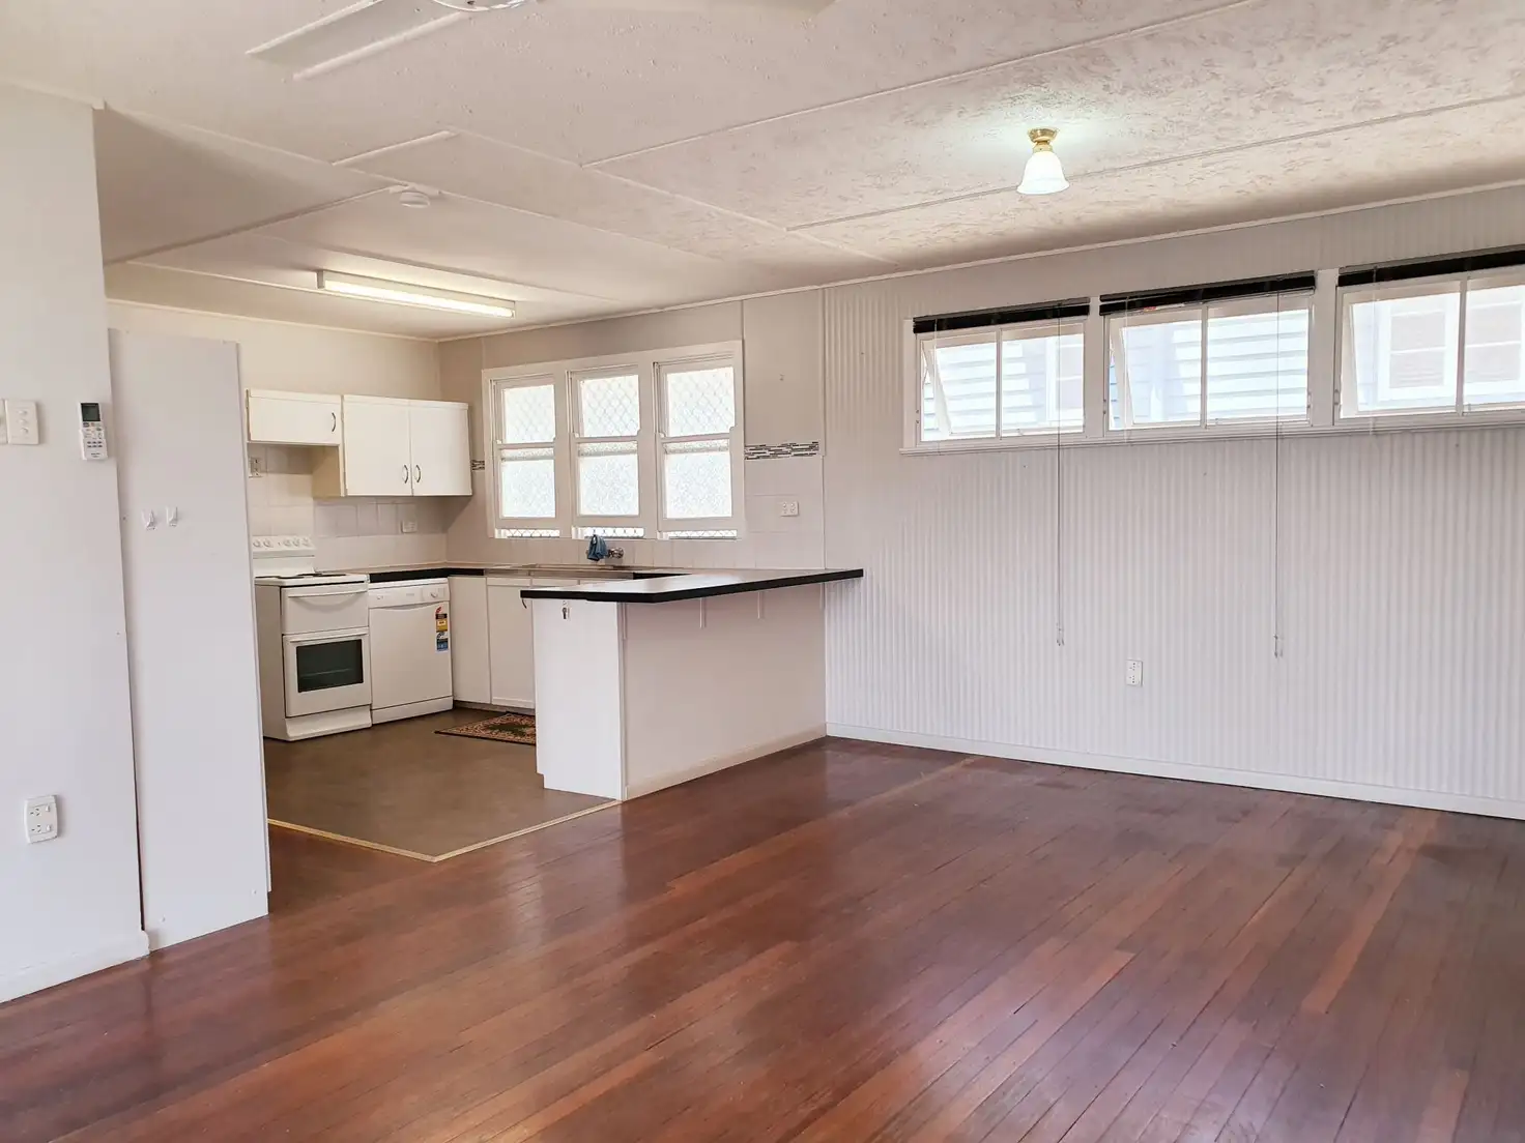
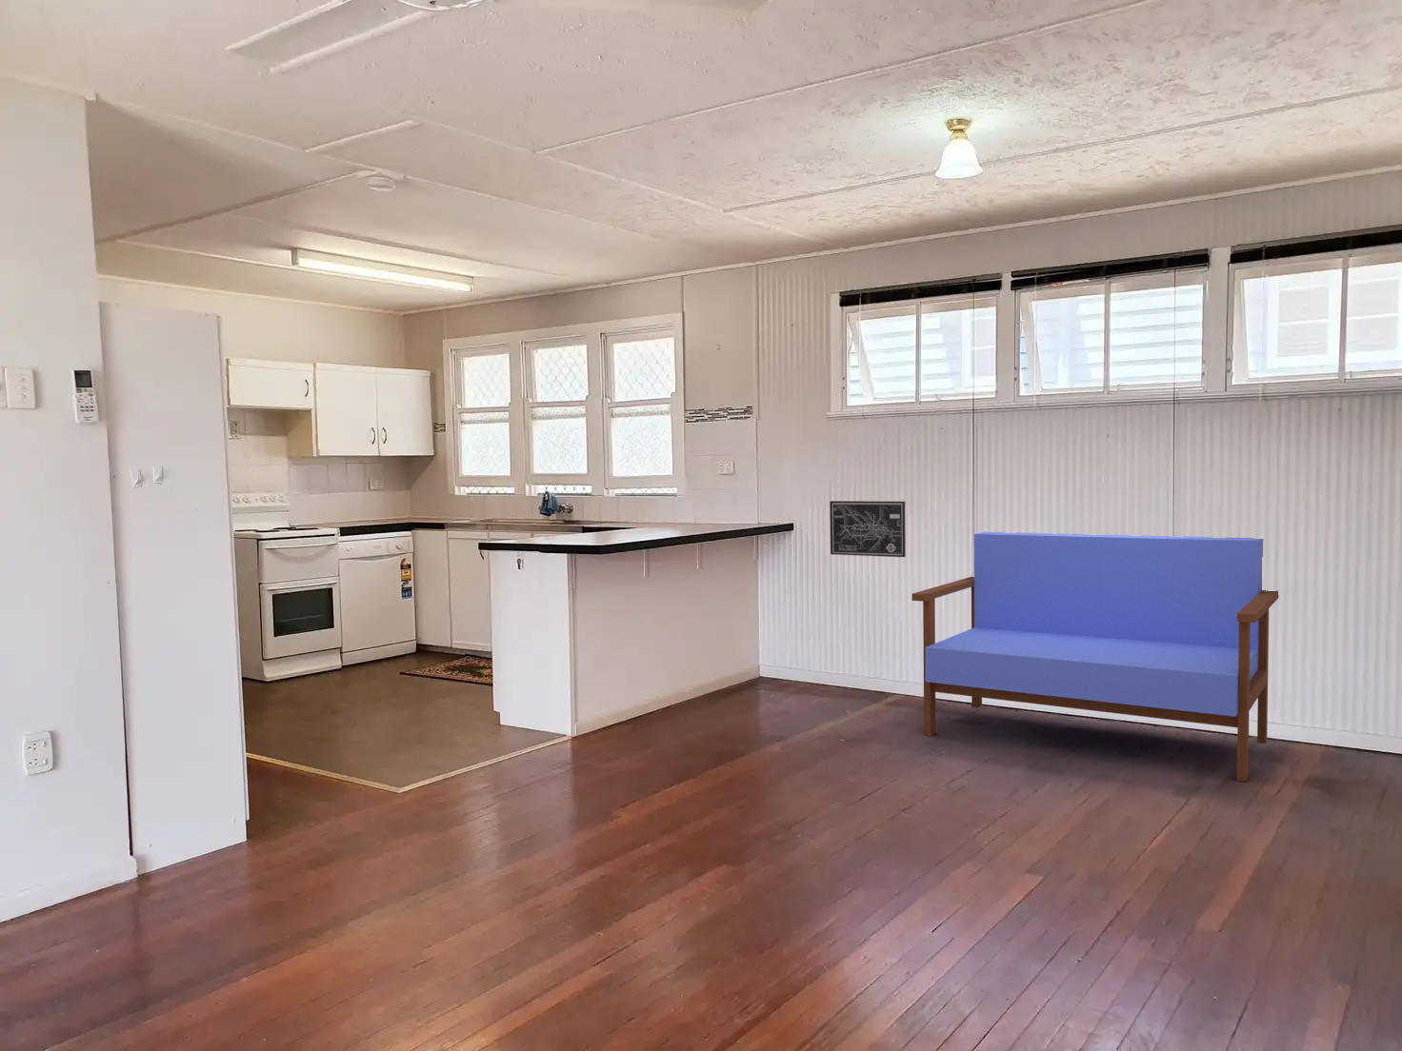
+ loveseat (1092, 639)
+ wall art (867, 529)
